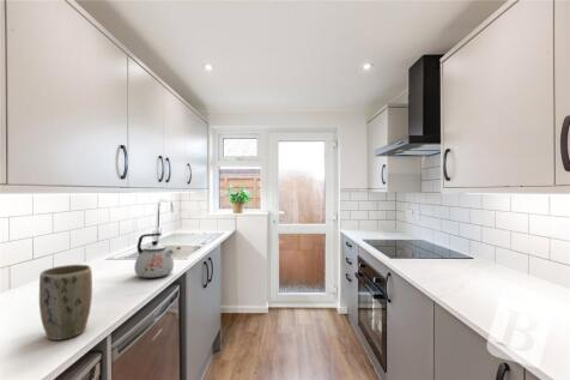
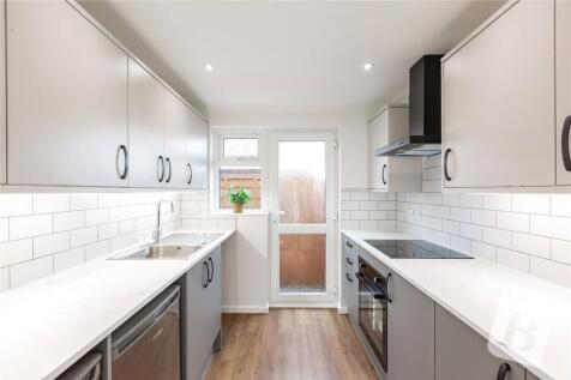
- kettle (154, 254)
- plant pot (66, 301)
